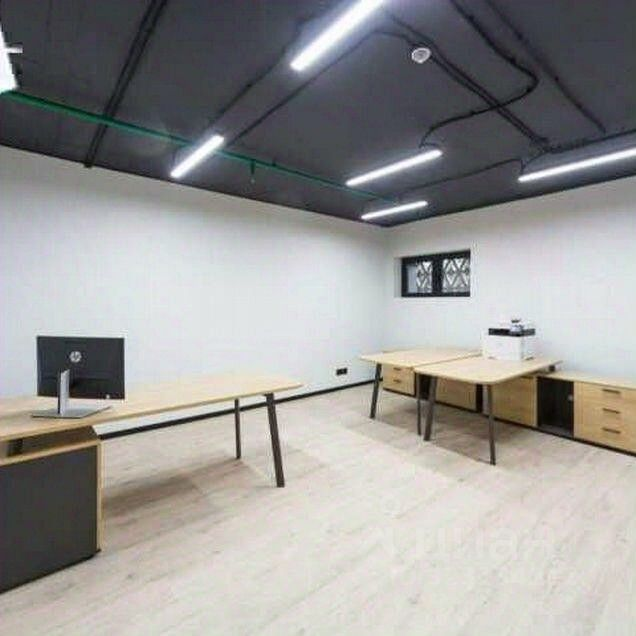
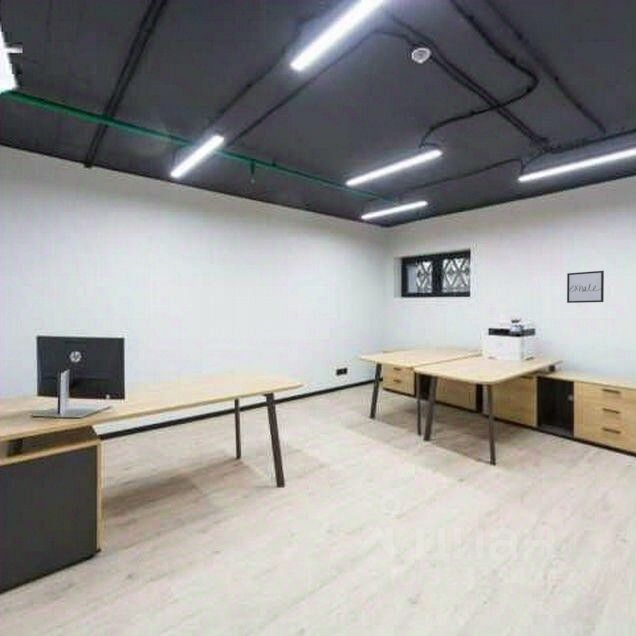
+ wall art (584, 287)
